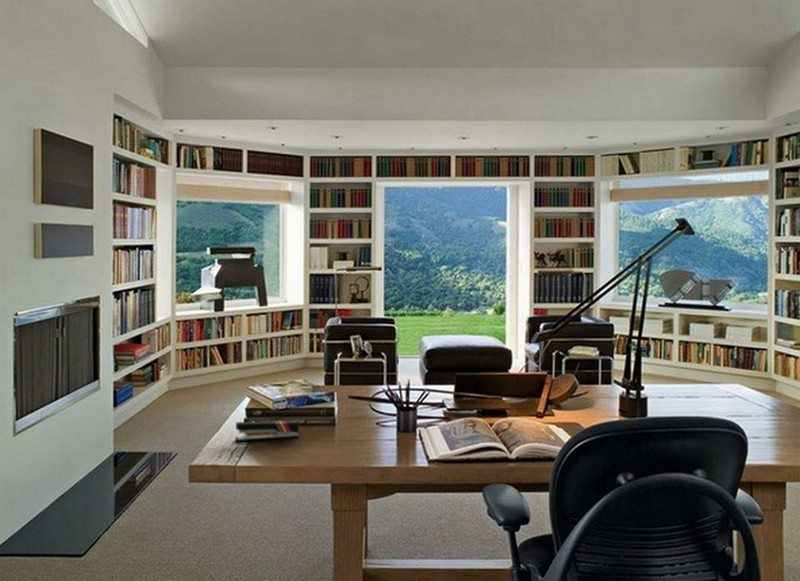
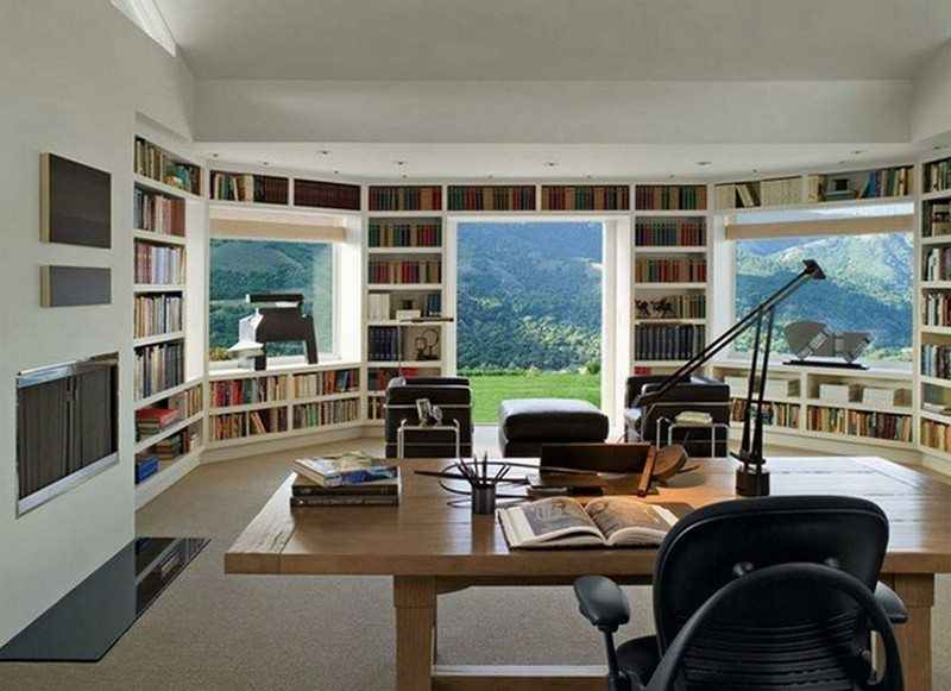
- stapler (267, 429)
